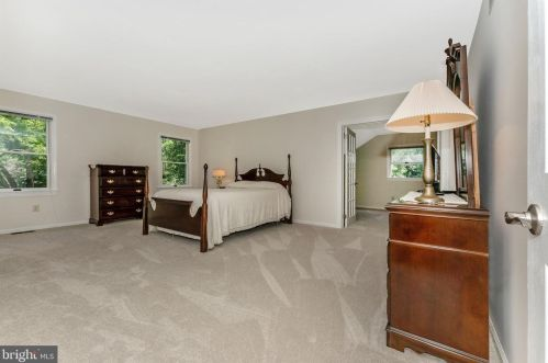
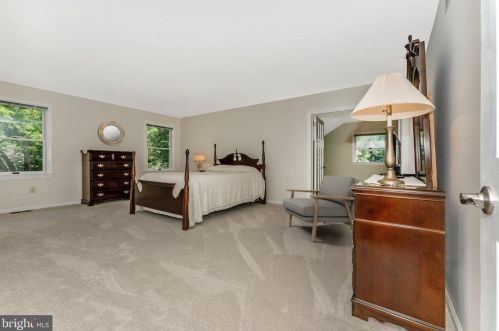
+ home mirror (111, 133)
+ armchair (318, 203)
